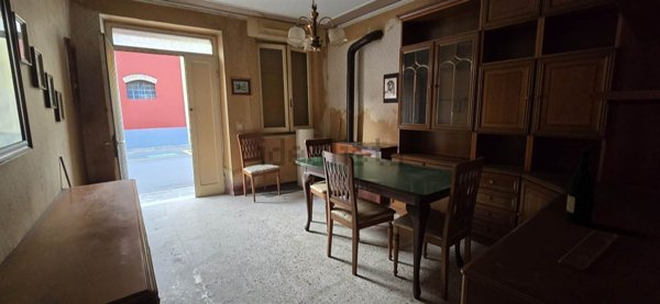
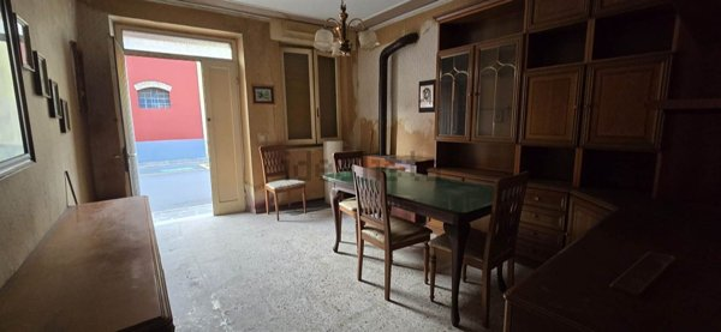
- wine bottle (581, 185)
